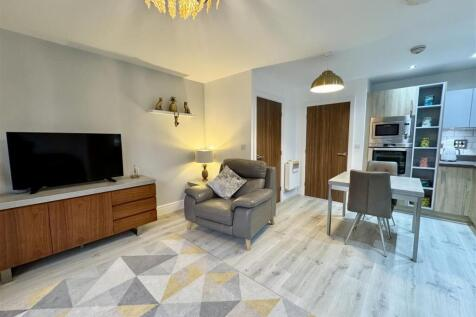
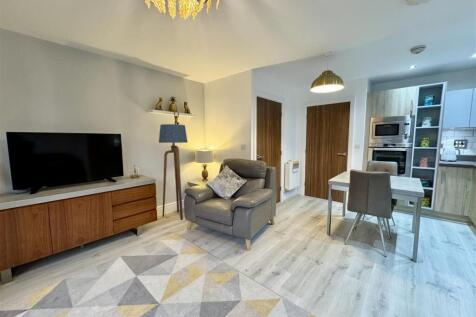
+ floor lamp (175, 171)
